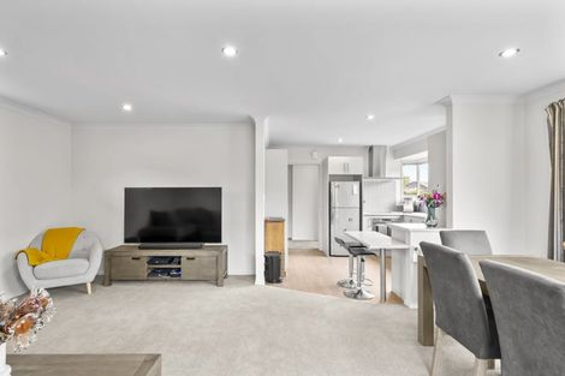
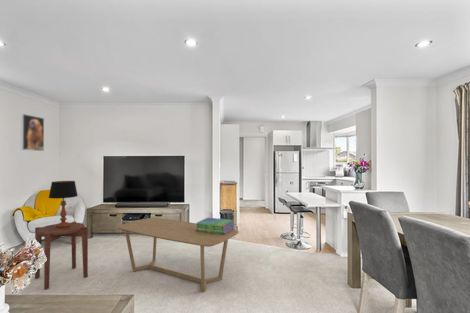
+ stack of books (215, 225)
+ table lamp (63, 203)
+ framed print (33, 133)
+ coffee table (176, 241)
+ side table (72, 252)
